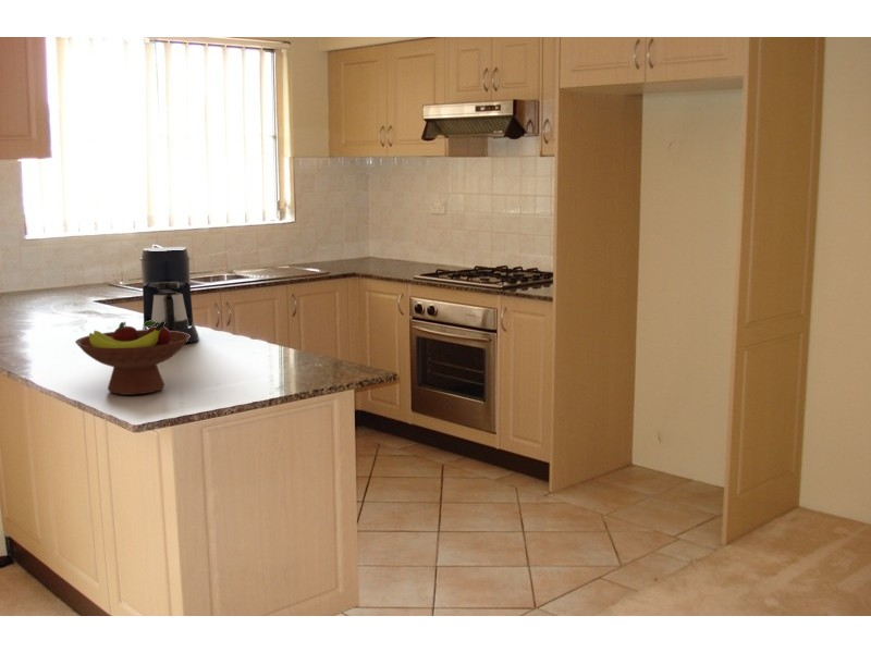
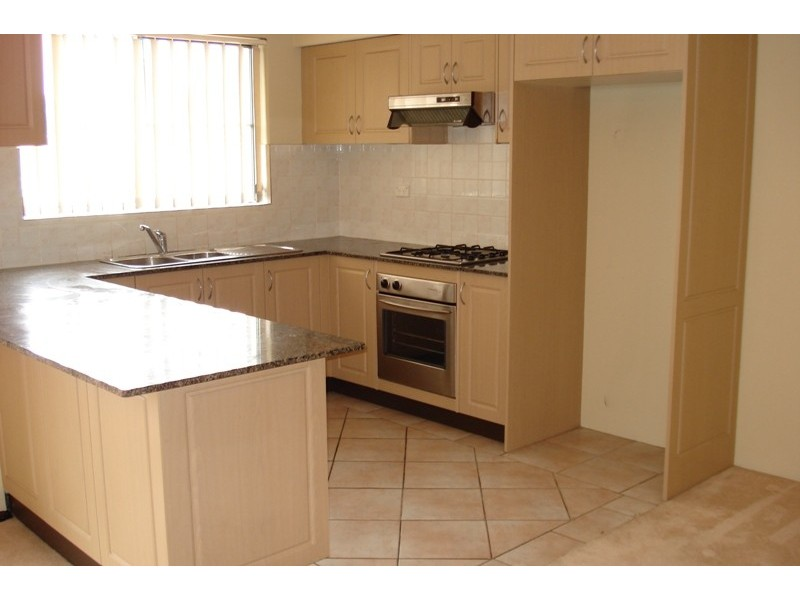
- fruit bowl (134, 354)
- coffee maker (169, 293)
